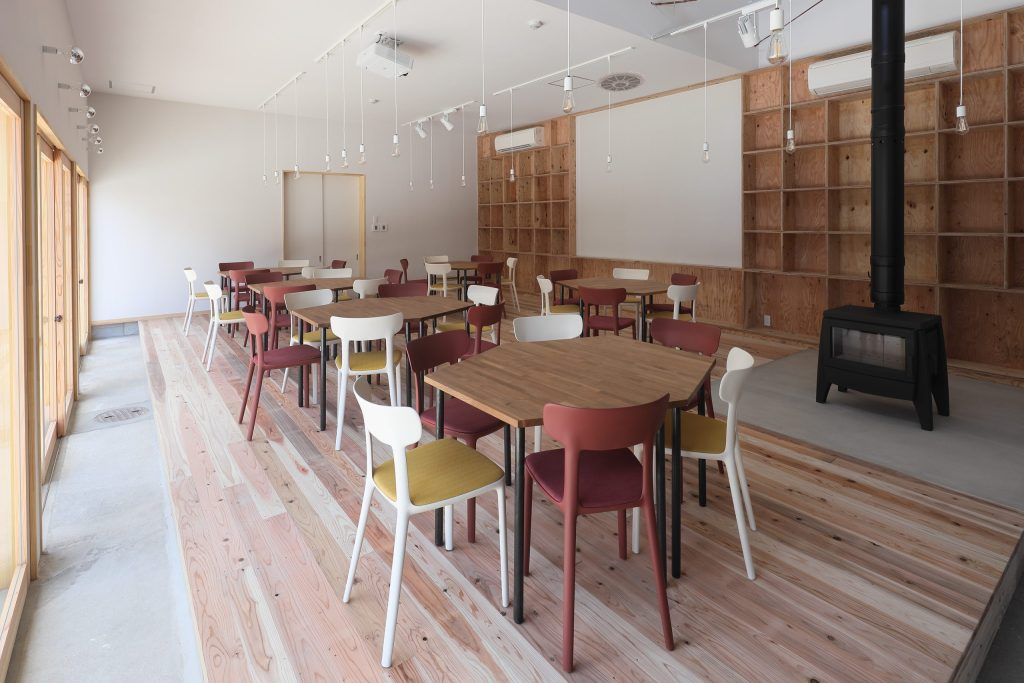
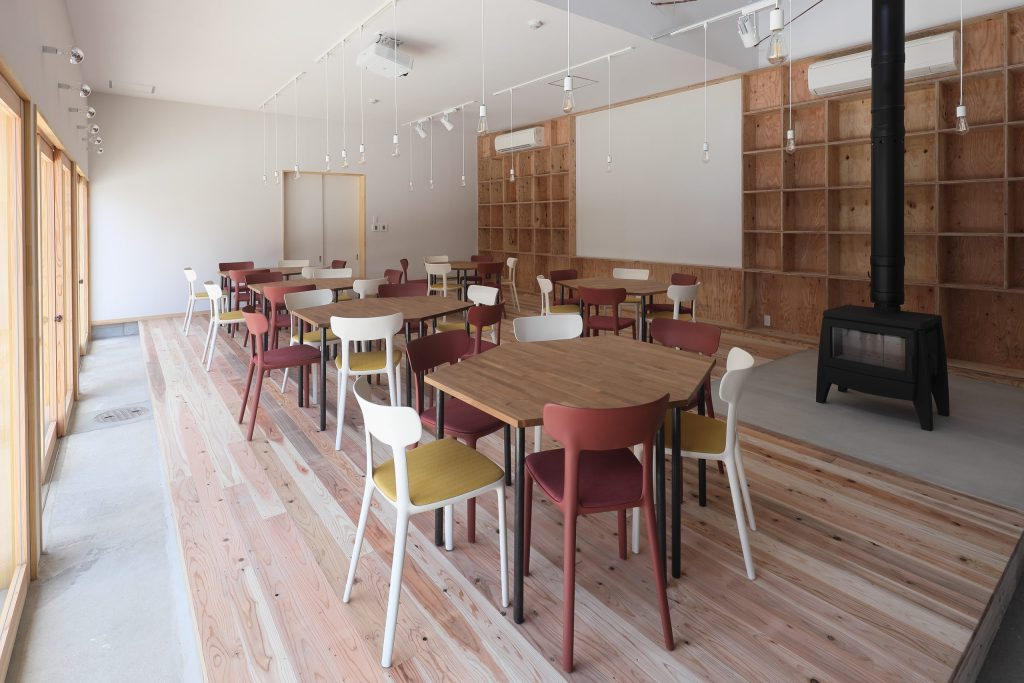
- ceiling vent (620, 83)
